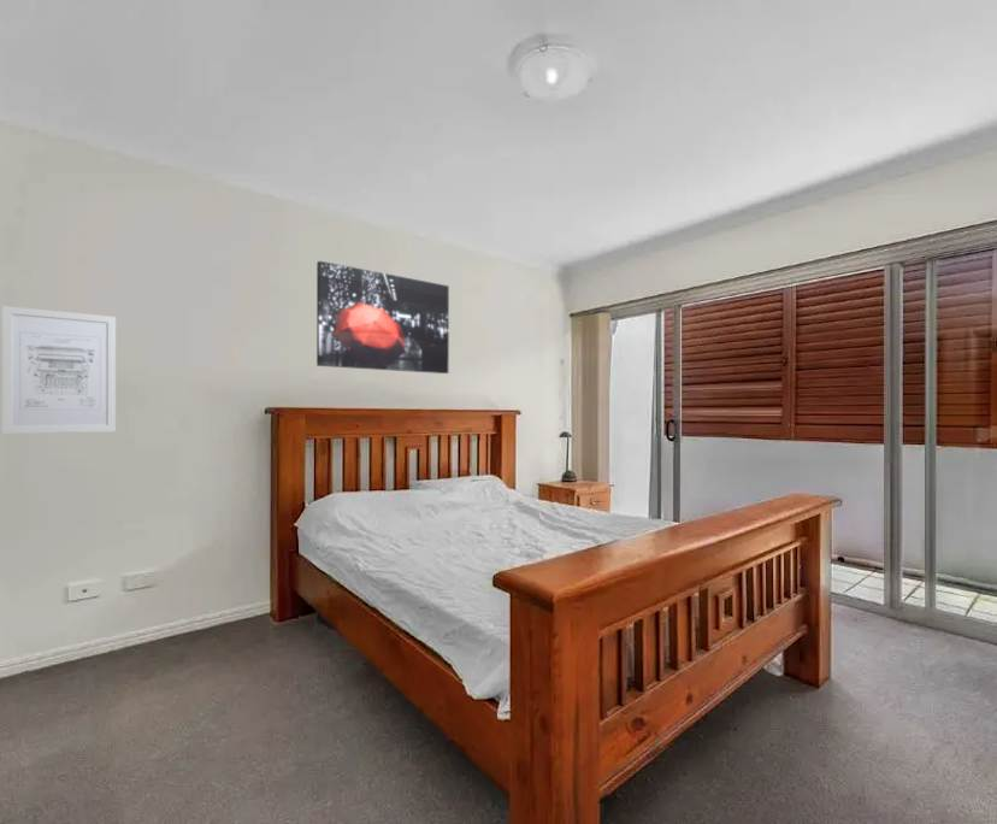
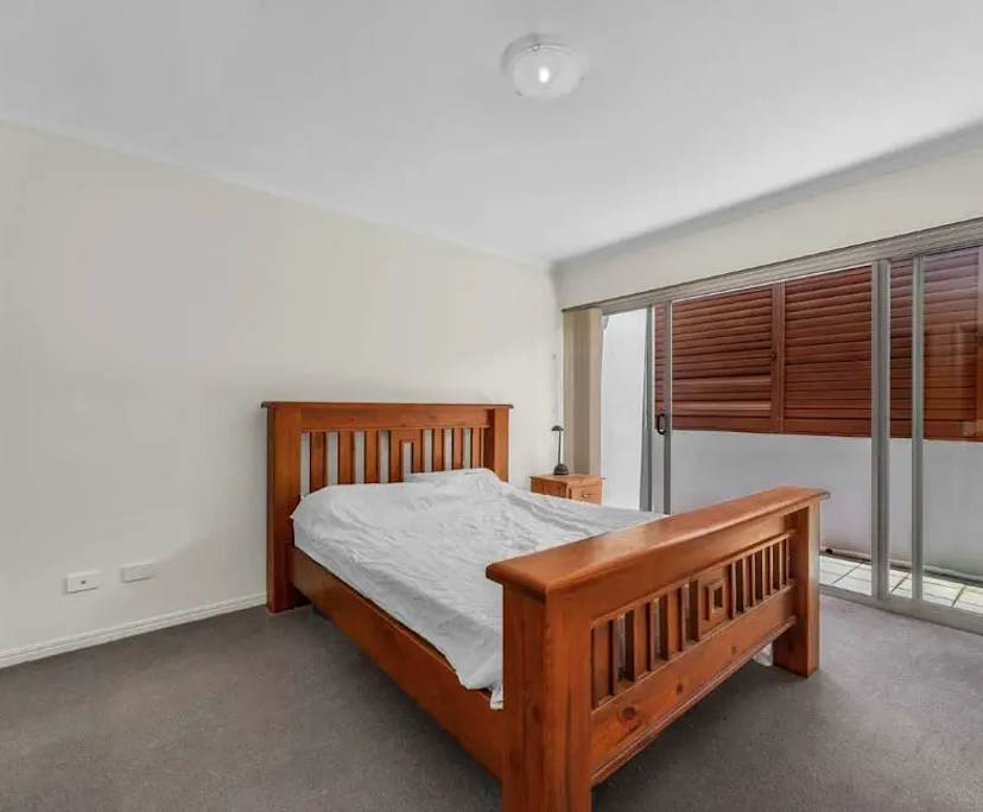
- wall art (388, 322)
- wall art (61, 371)
